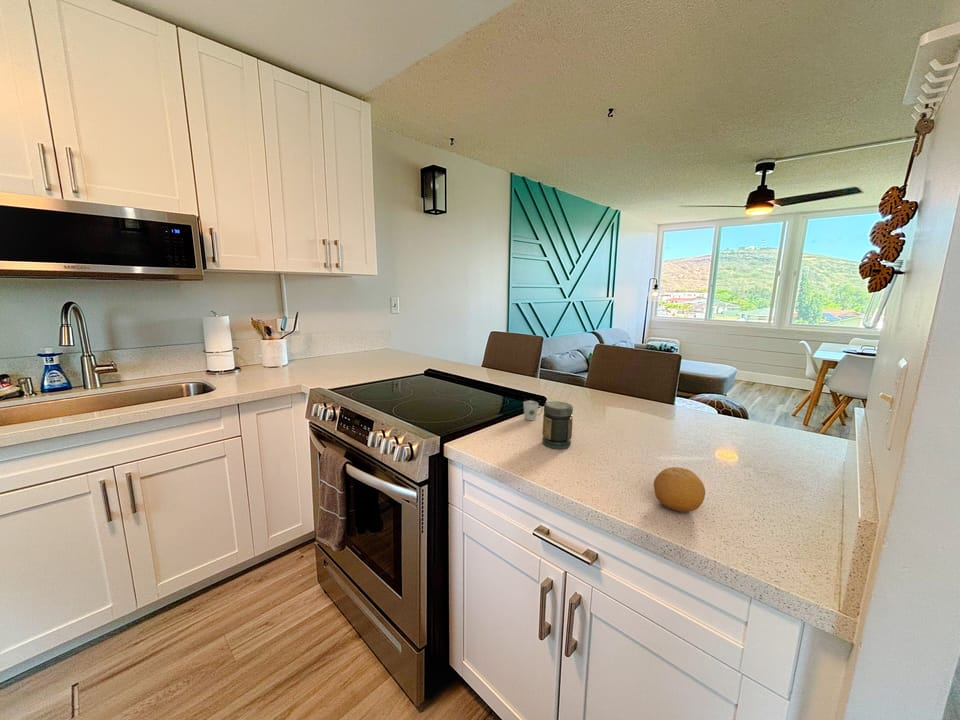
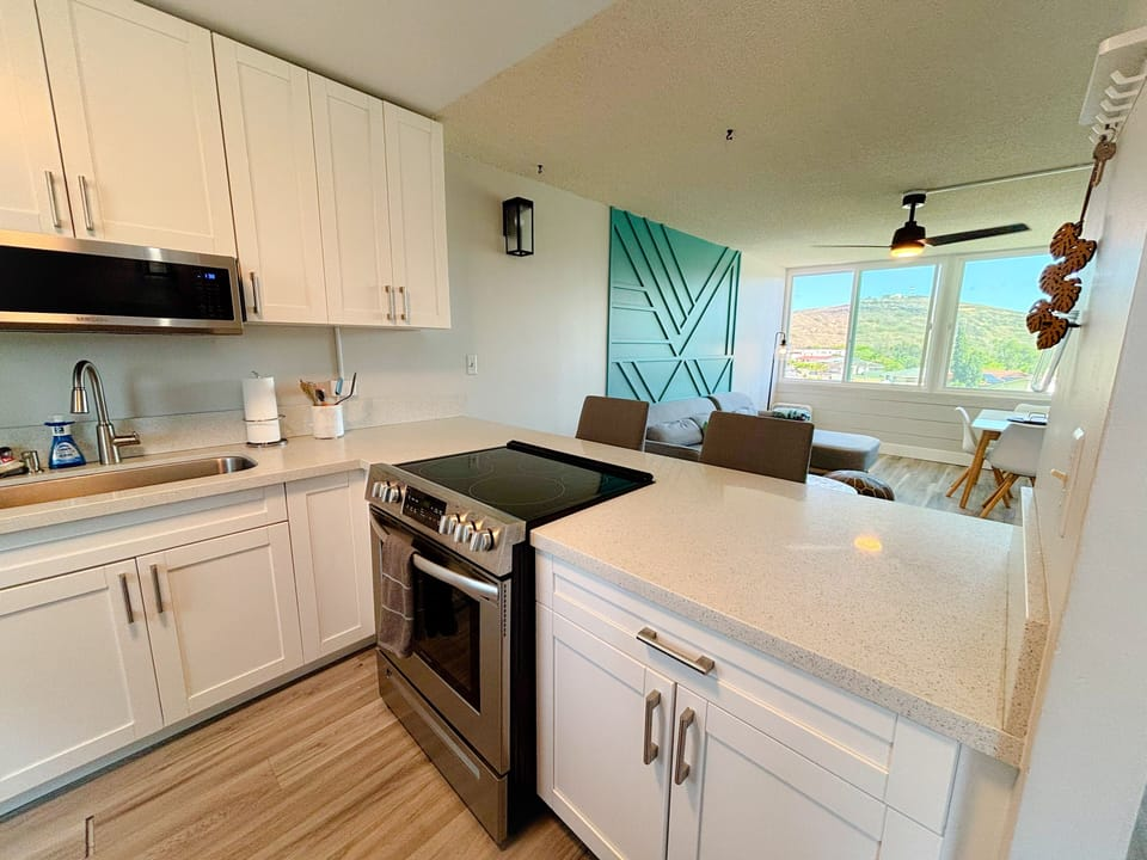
- cup (533, 405)
- fruit (678, 488)
- jar (557, 424)
